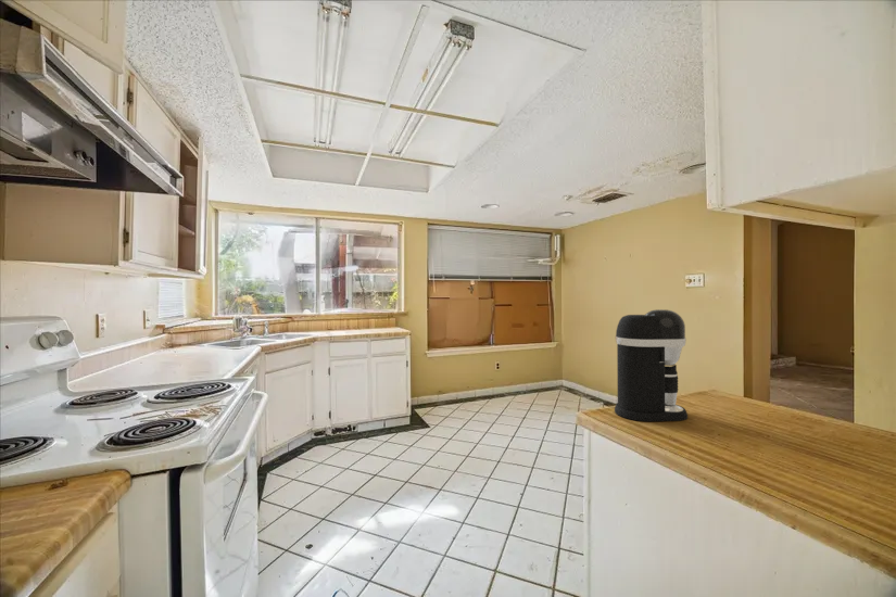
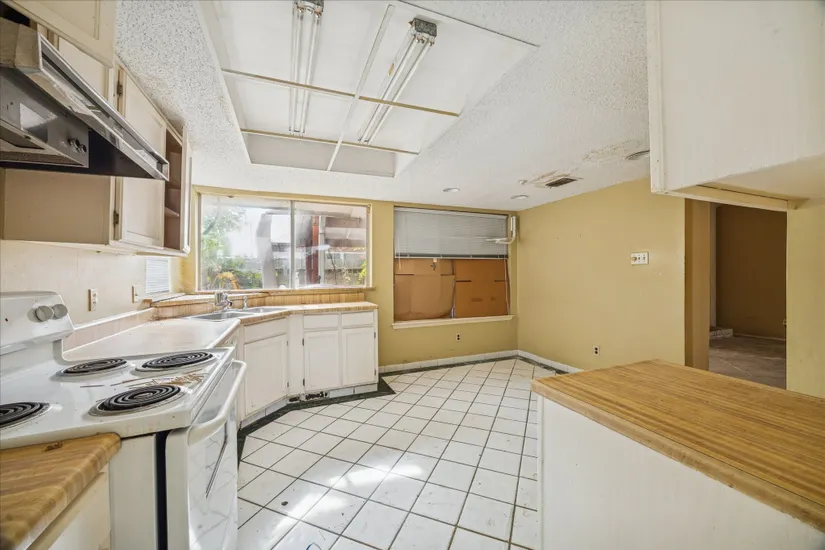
- coffee maker (649, 361)
